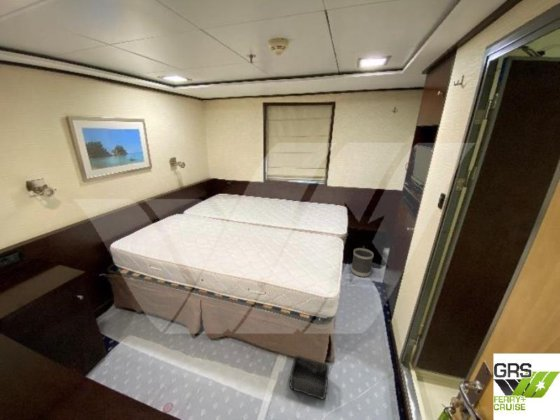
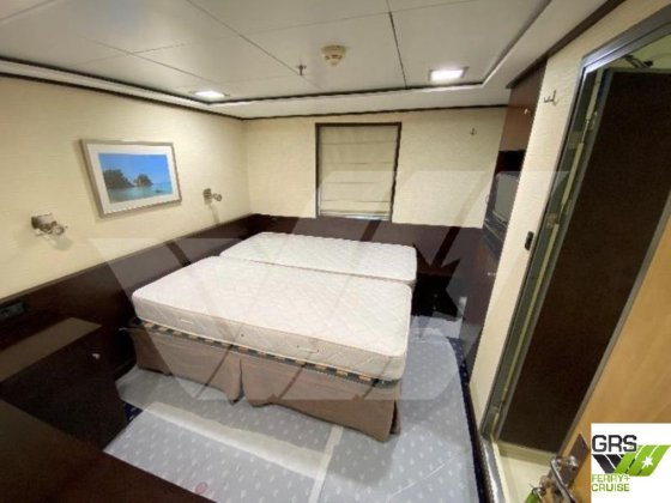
- wastebasket (362, 262)
- storage bin (309, 376)
